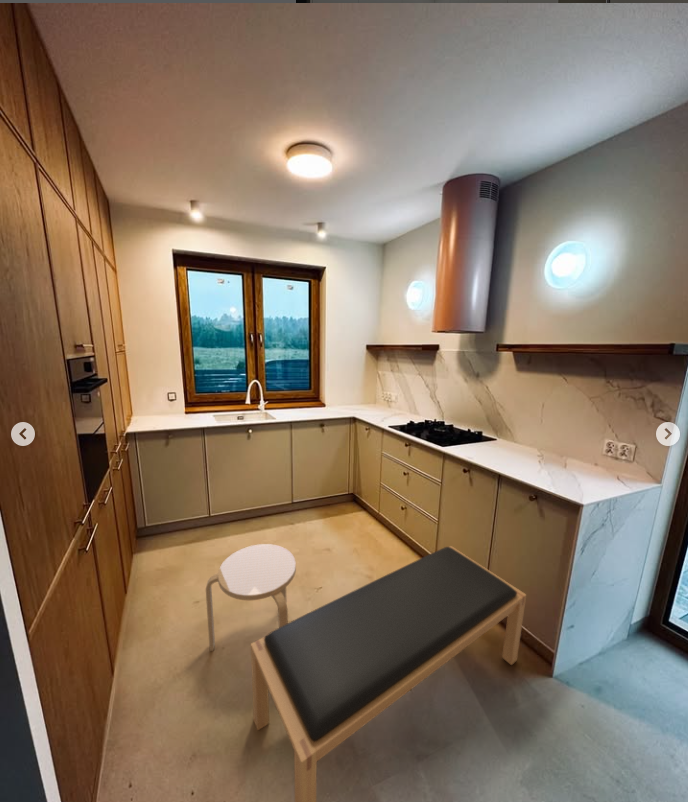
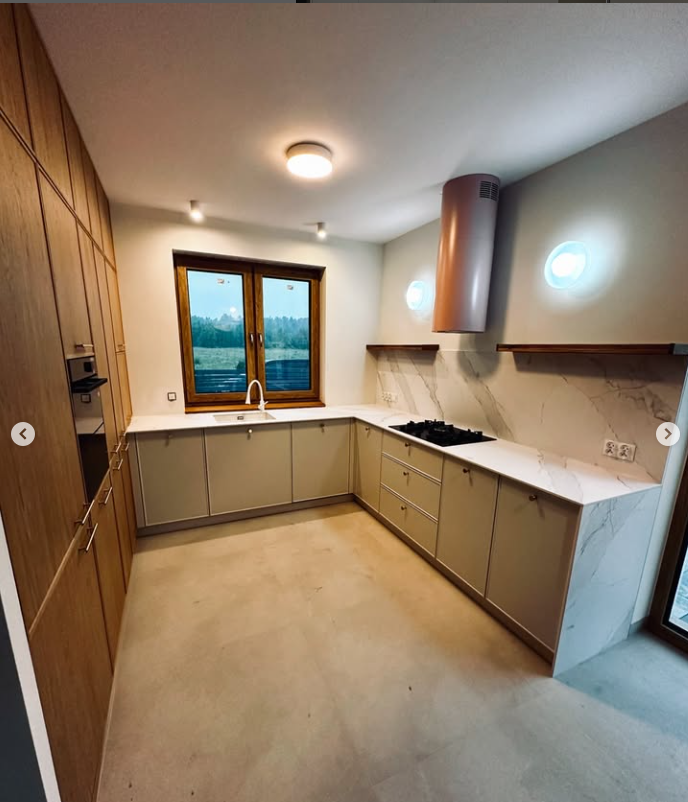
- bench (400, 648)
- stool (253, 599)
